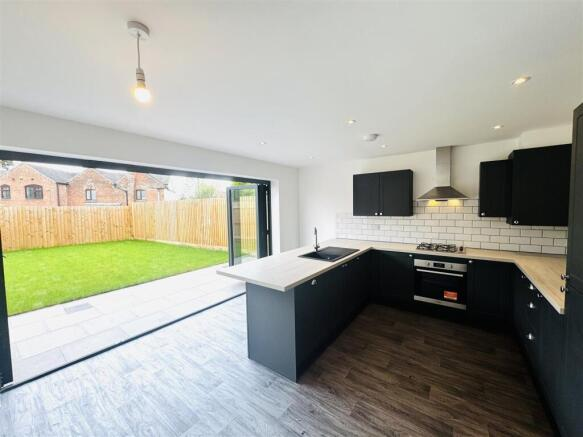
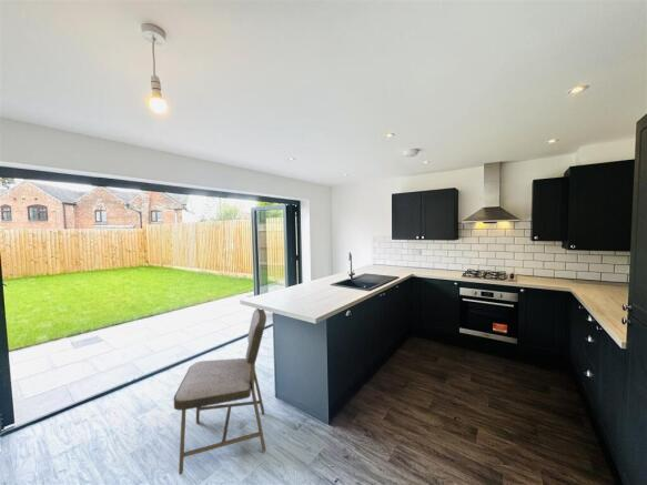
+ dining chair (224, 378)
